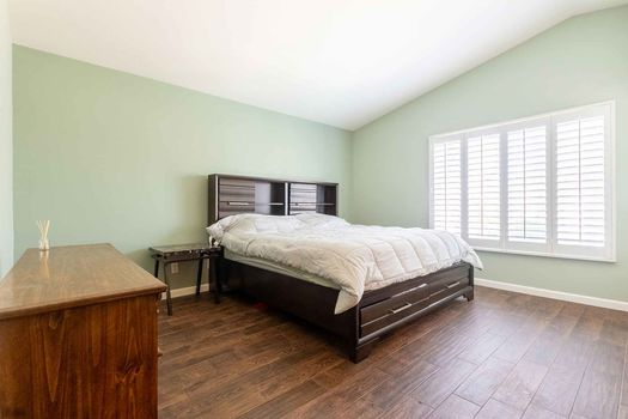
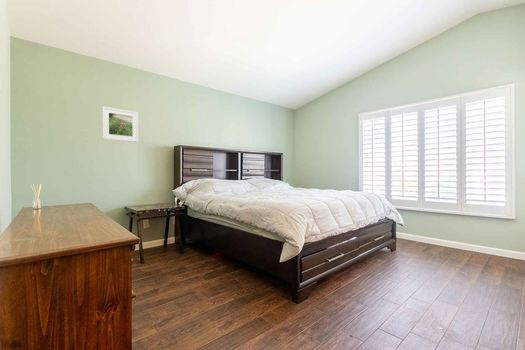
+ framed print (120, 125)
